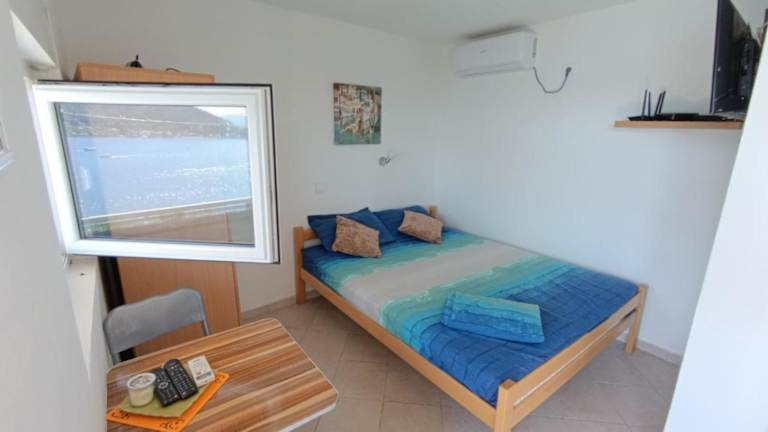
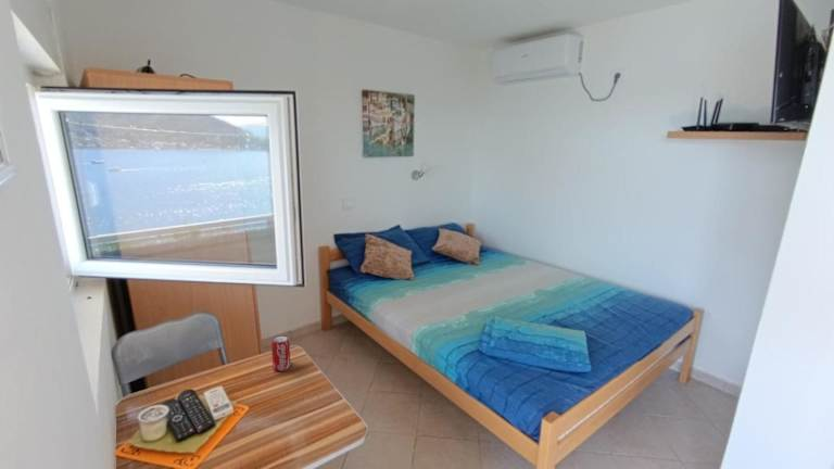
+ beverage can (280, 353)
